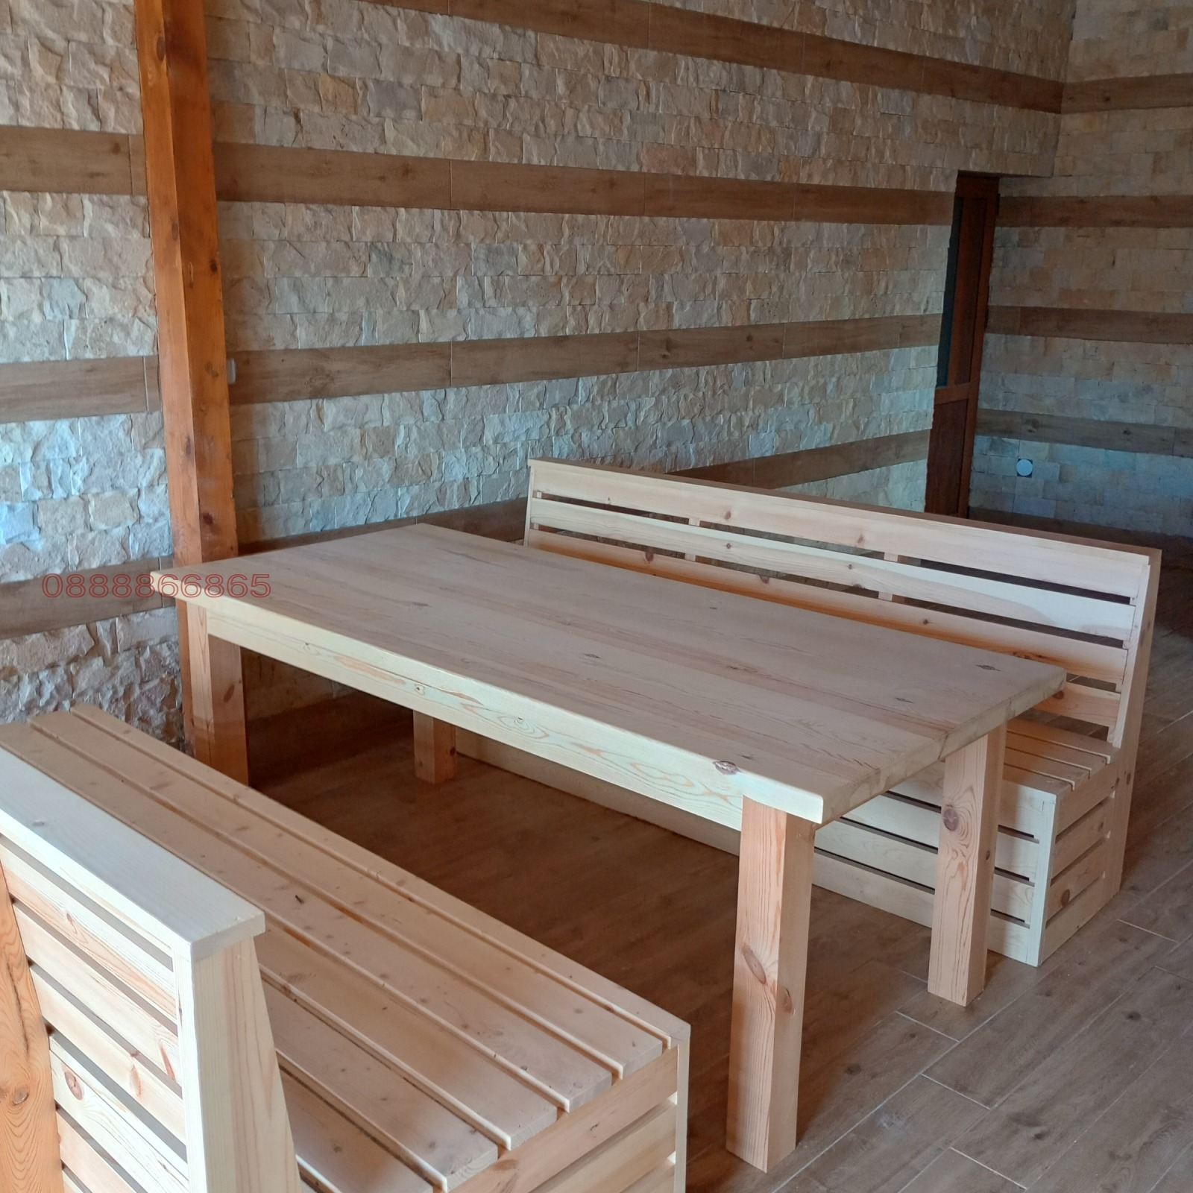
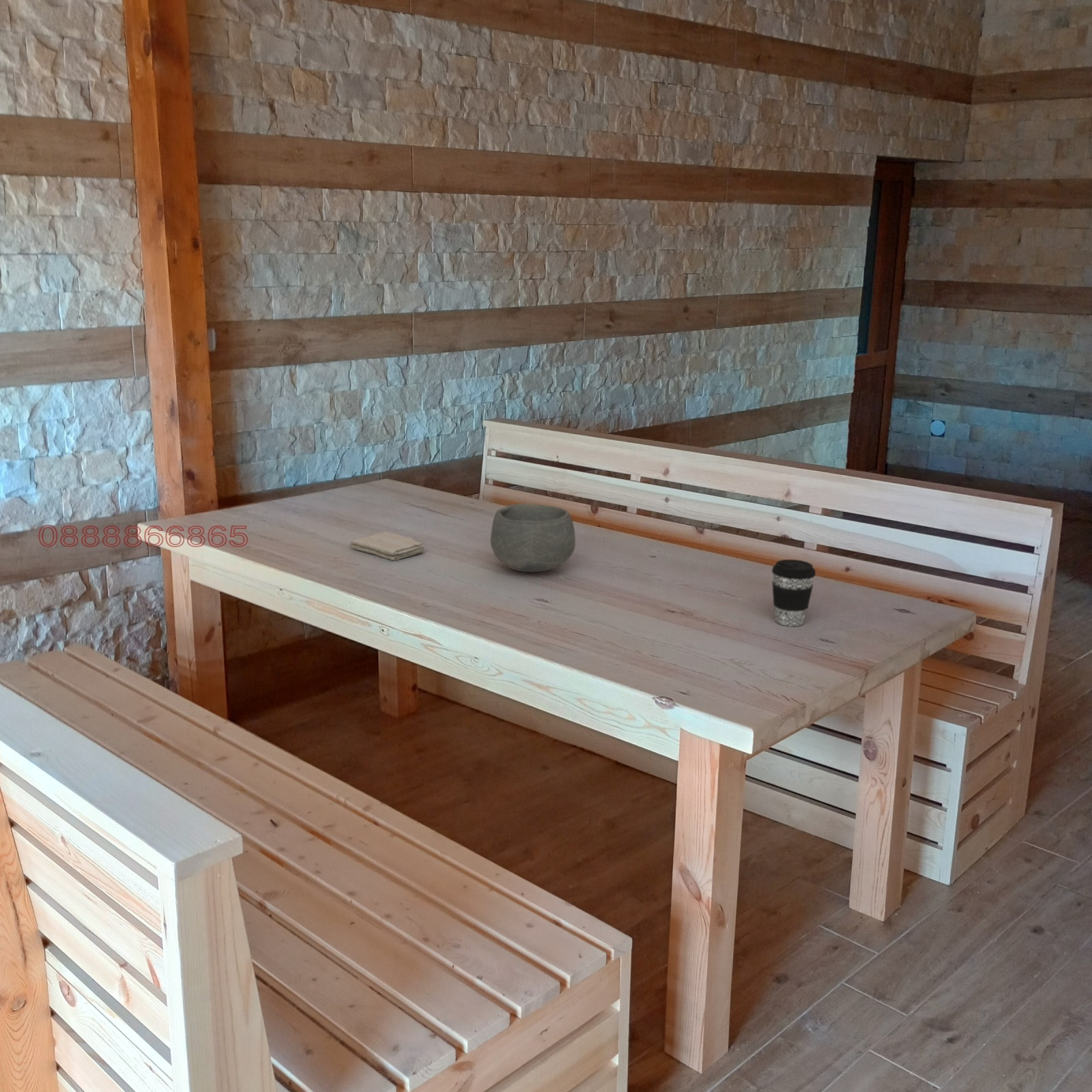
+ bowl (532, 541)
+ coffee cup (792, 593)
+ washcloth (388, 545)
